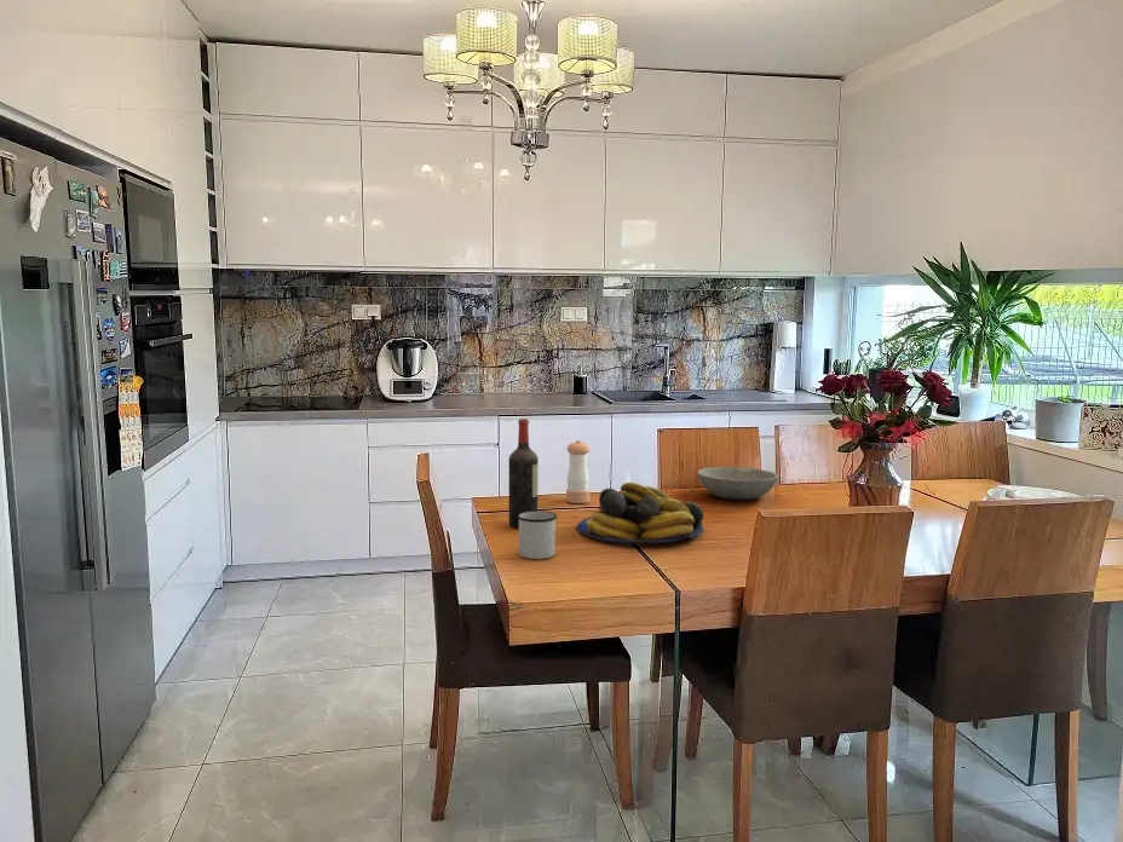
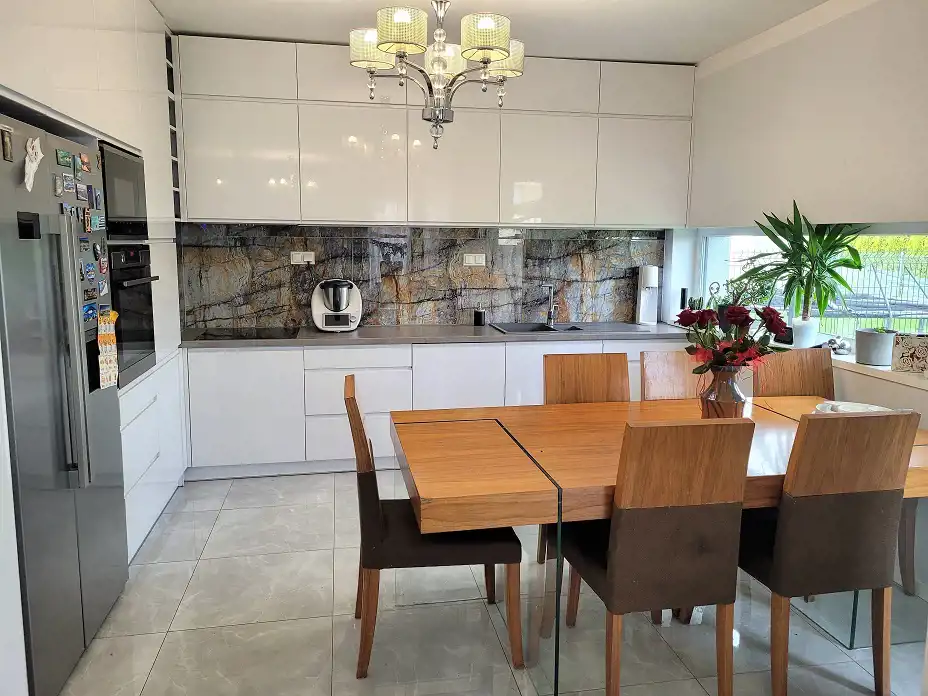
- bowl (736, 484)
- mug (534, 532)
- fruit bowl (639, 507)
- wine bottle (523, 472)
- pepper shaker (577, 471)
